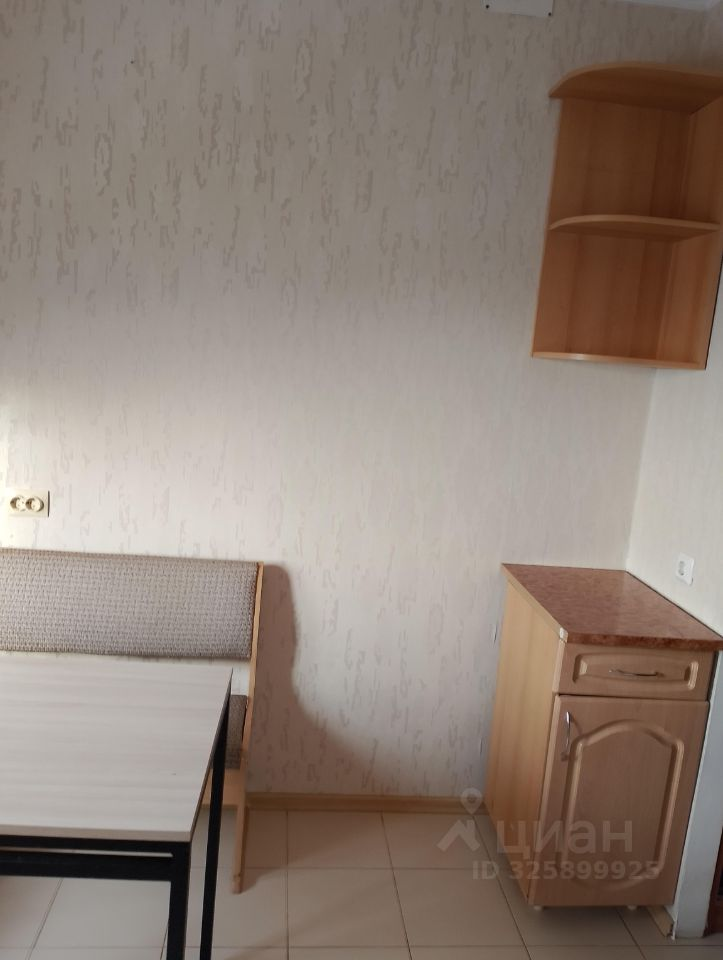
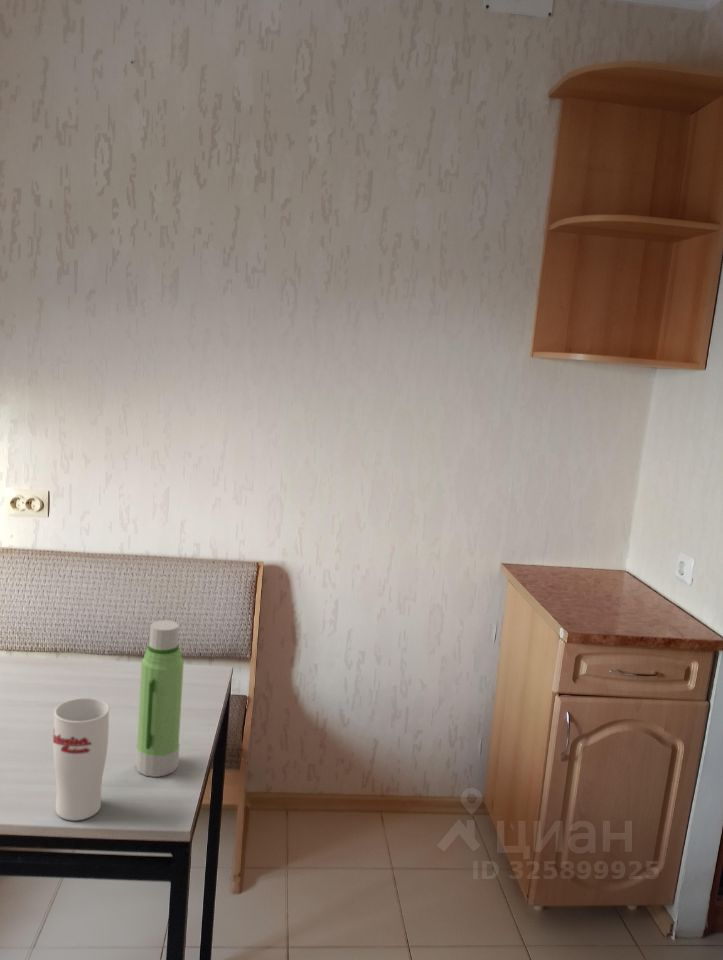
+ water bottle (159, 697)
+ cup (80, 759)
